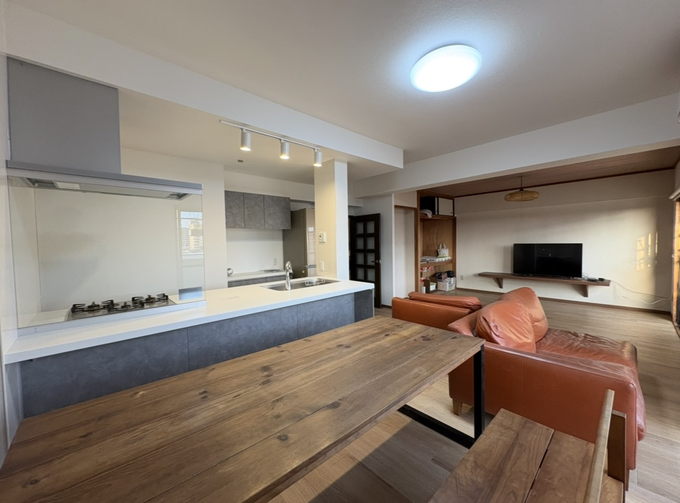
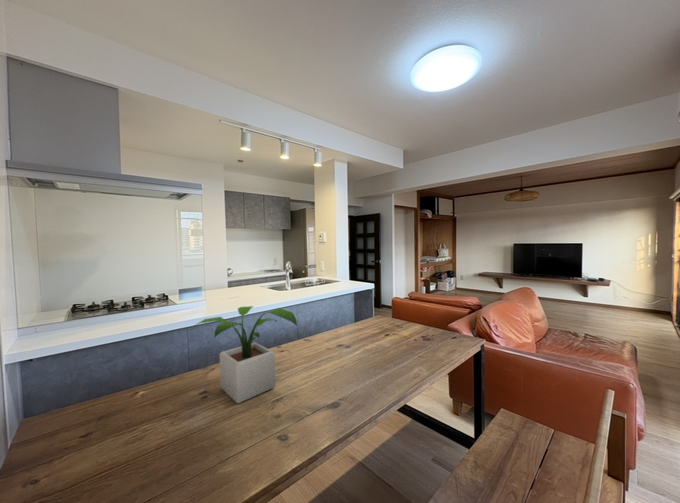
+ potted plant (248, 349)
